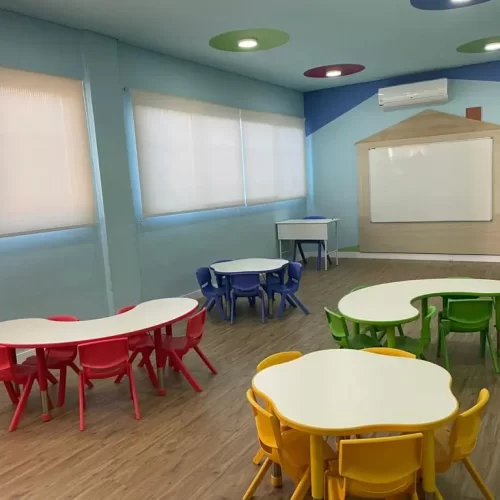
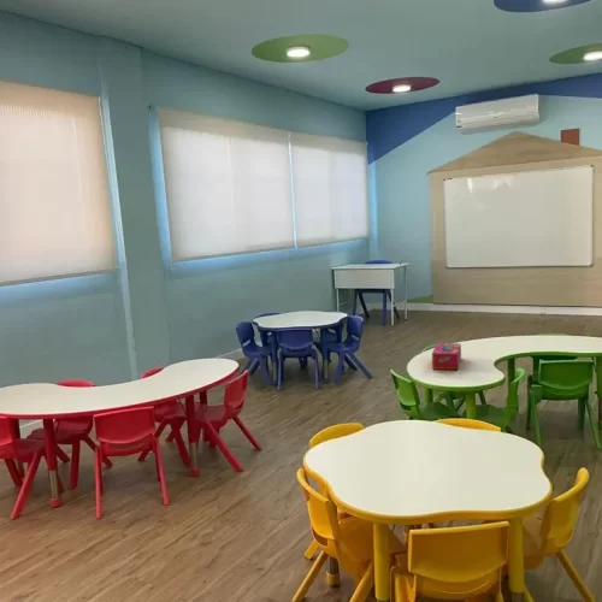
+ tissue box (447, 355)
